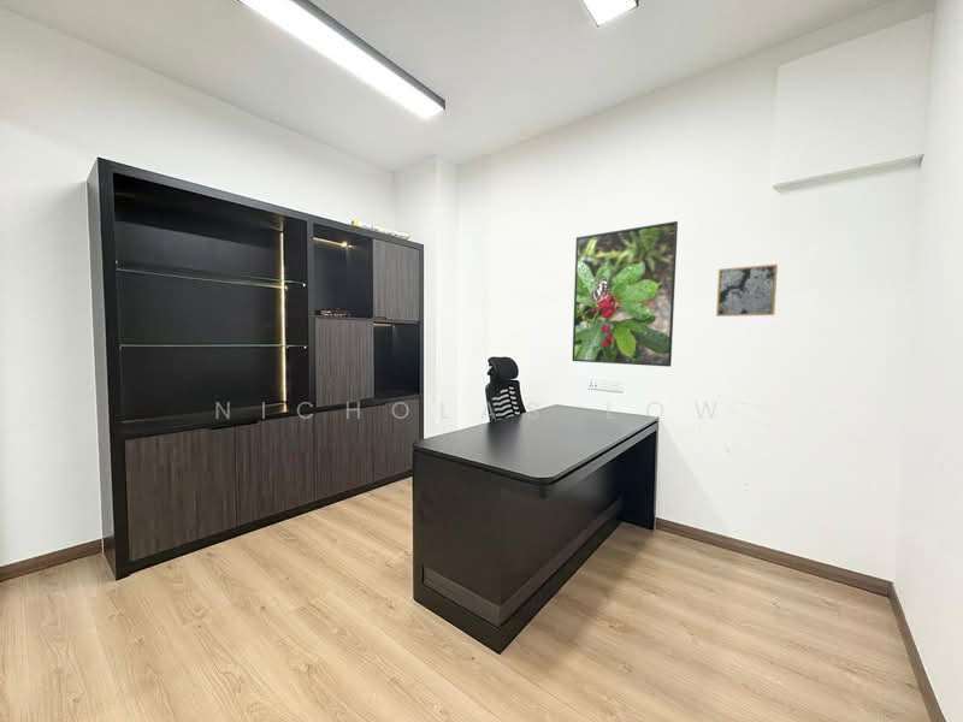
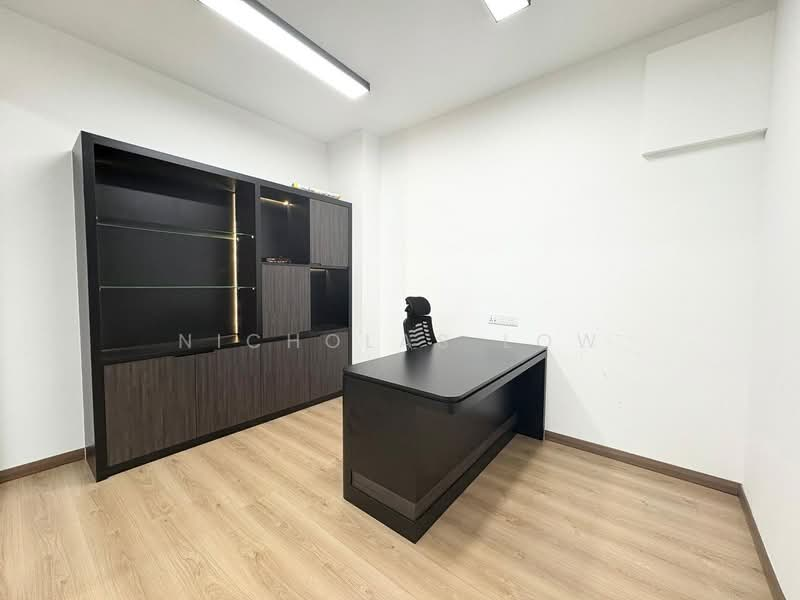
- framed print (620, 297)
- wall art (745, 291)
